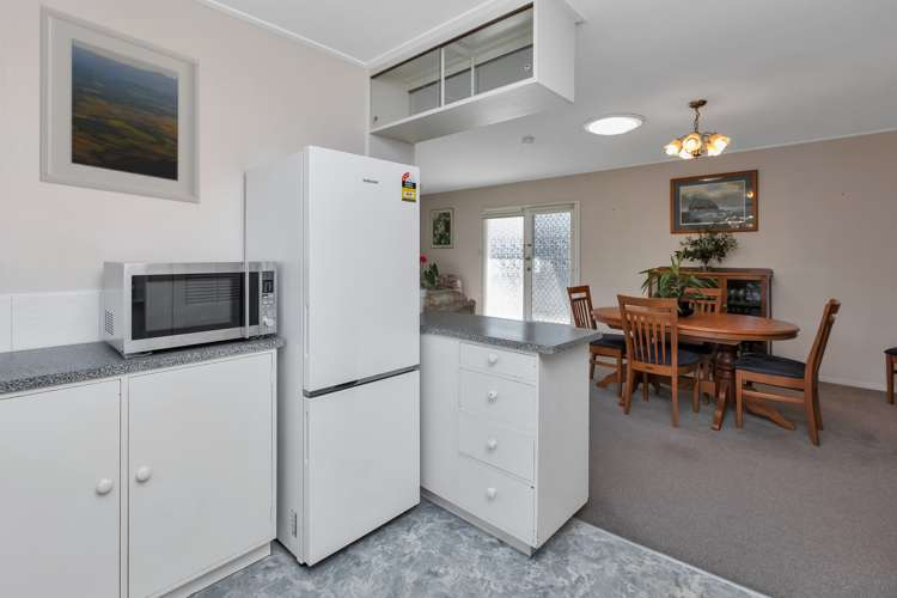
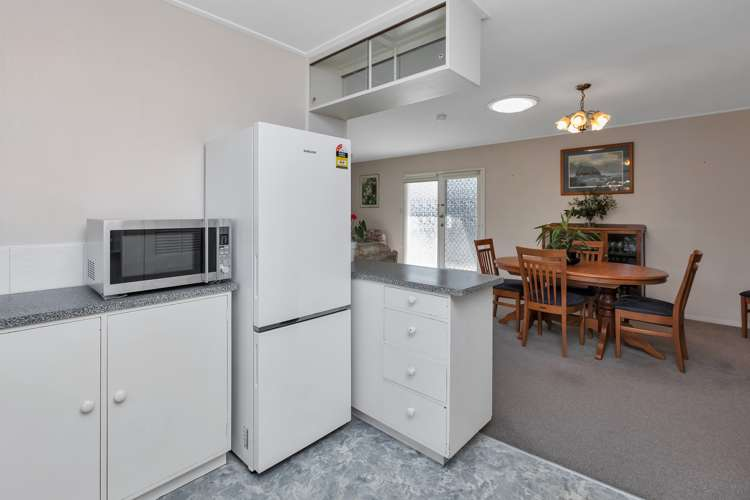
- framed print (128, 115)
